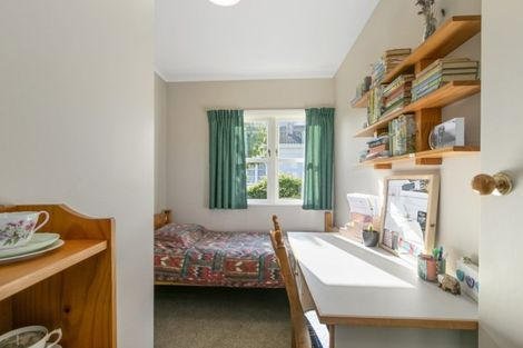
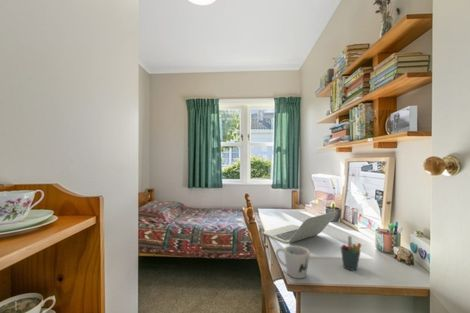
+ laptop (296, 225)
+ pen holder (350, 253)
+ mug (291, 260)
